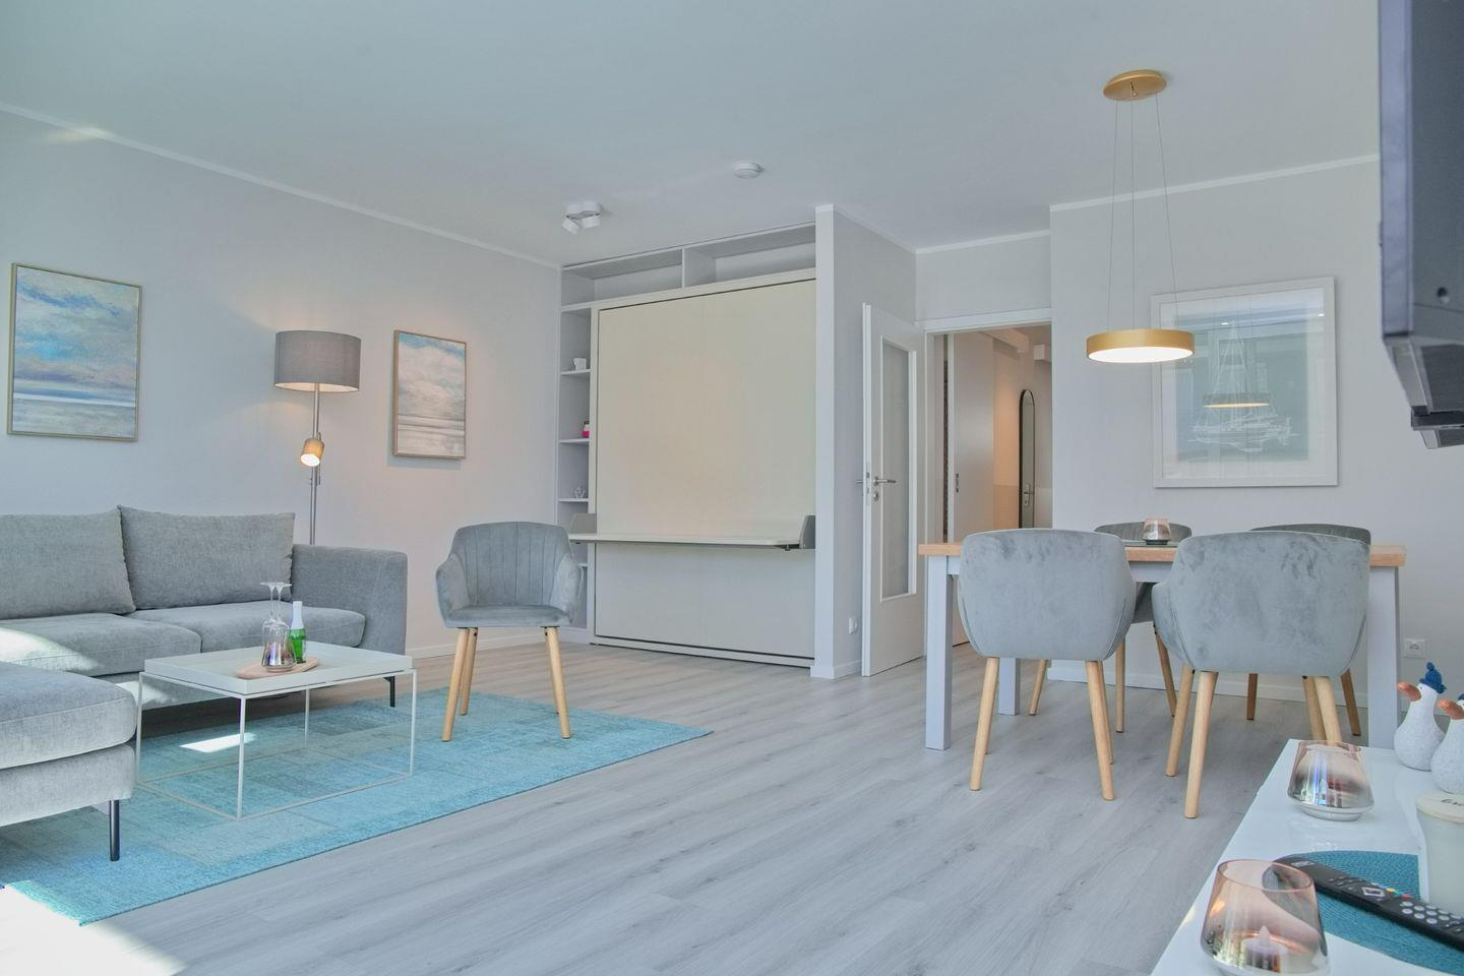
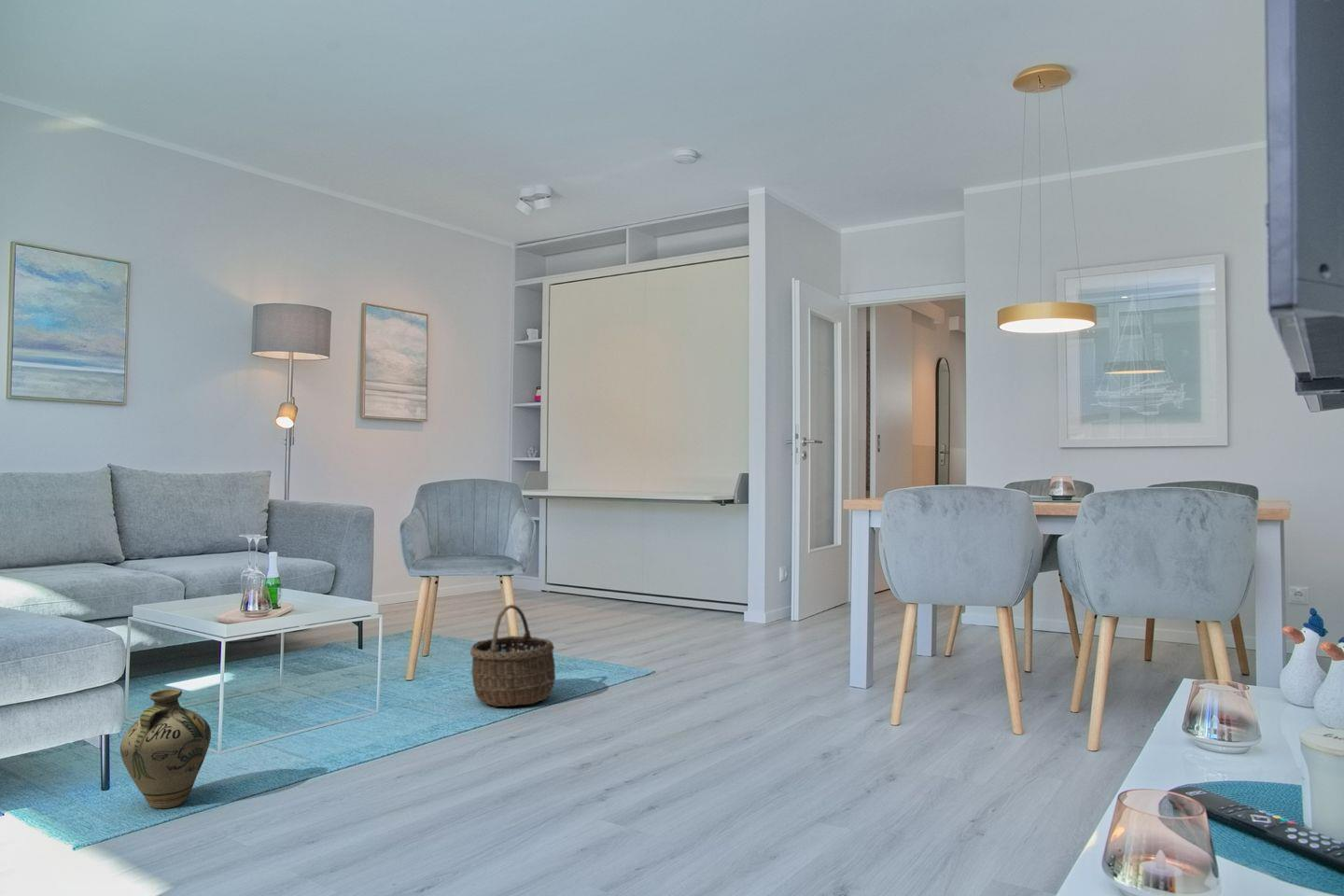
+ jug (166, 747)
+ wicker basket (512, 652)
